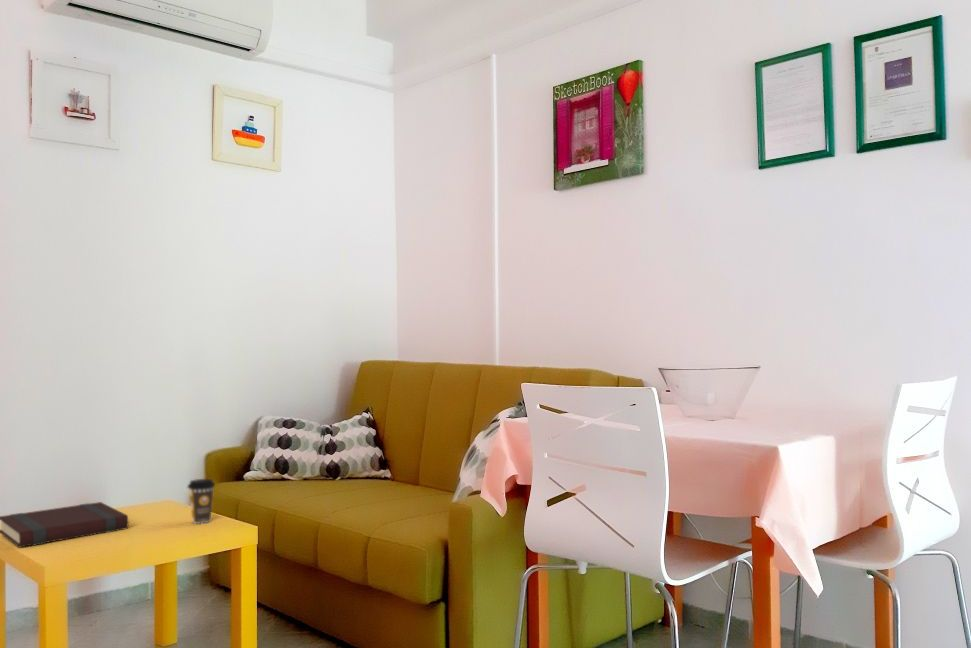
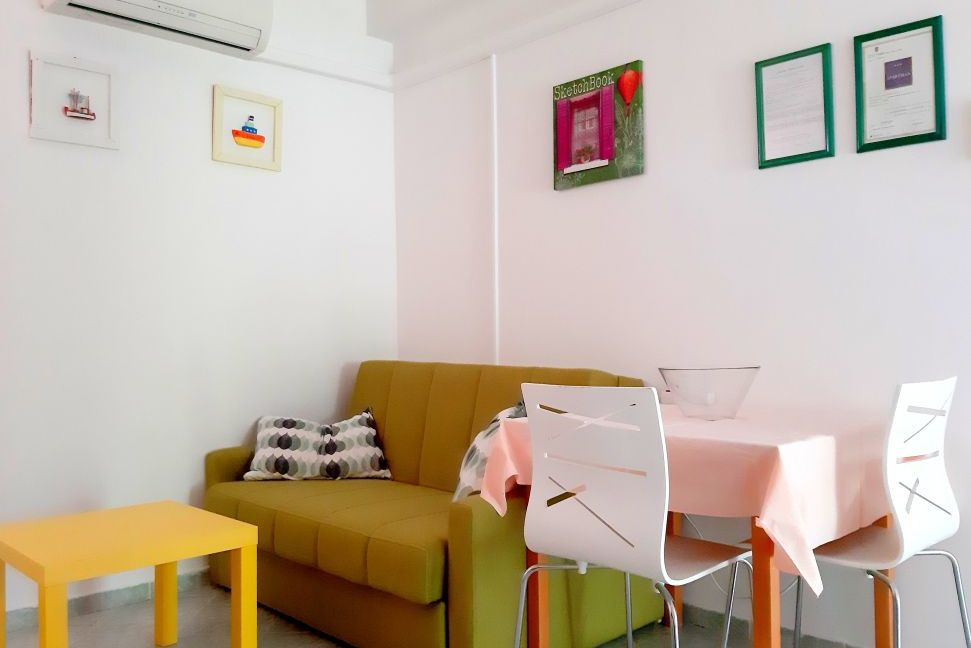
- coffee cup (201, 501)
- book (63, 523)
